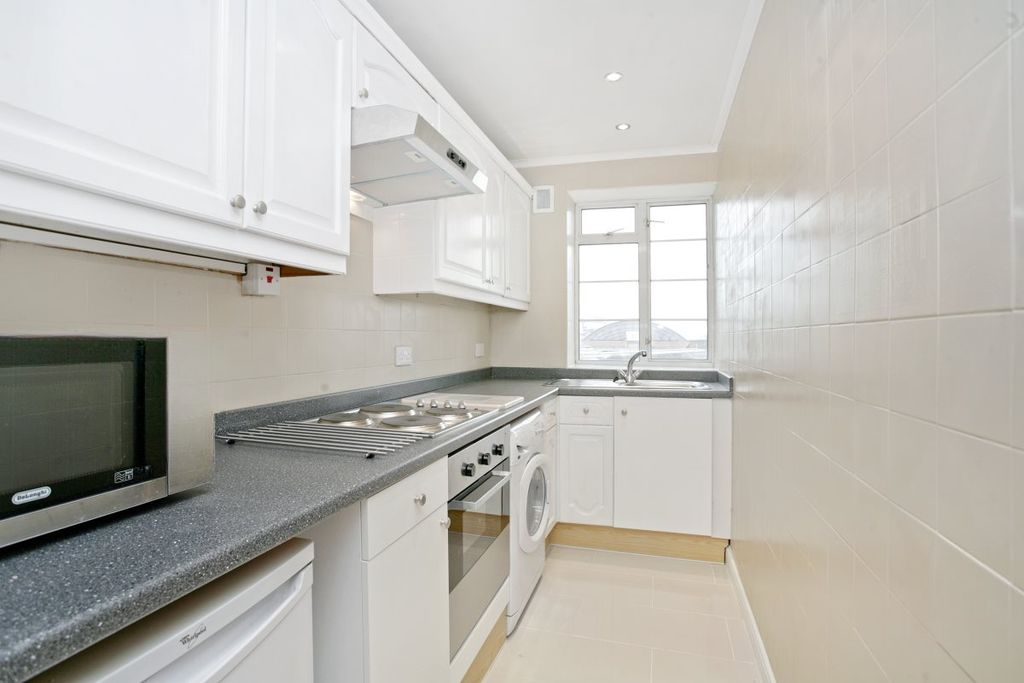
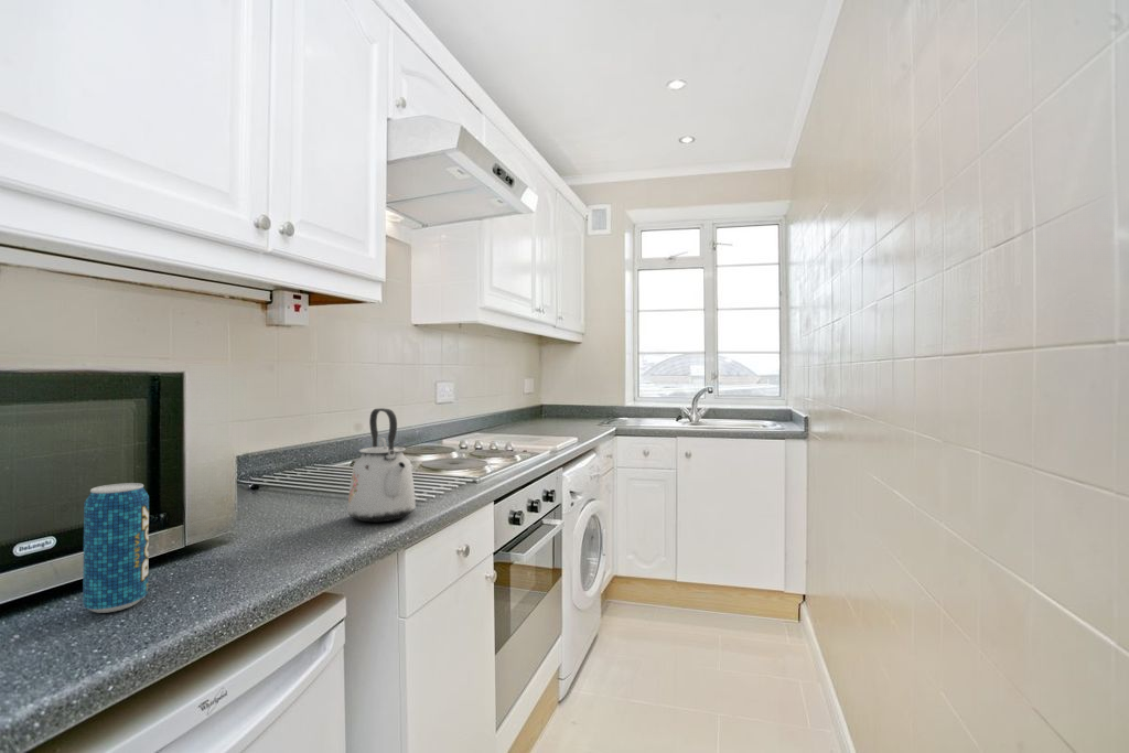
+ beverage can (117, 546)
+ kettle (386, 464)
